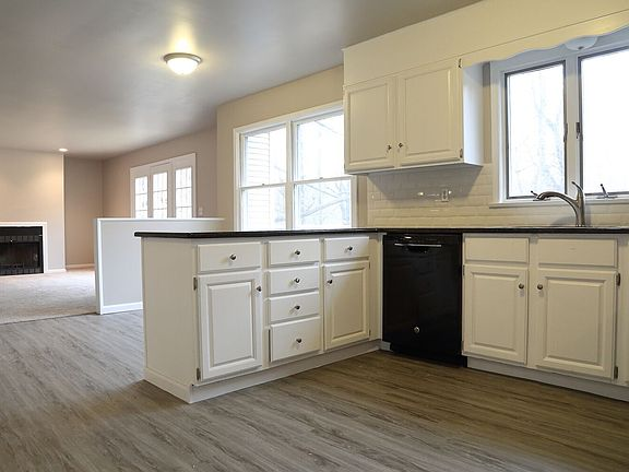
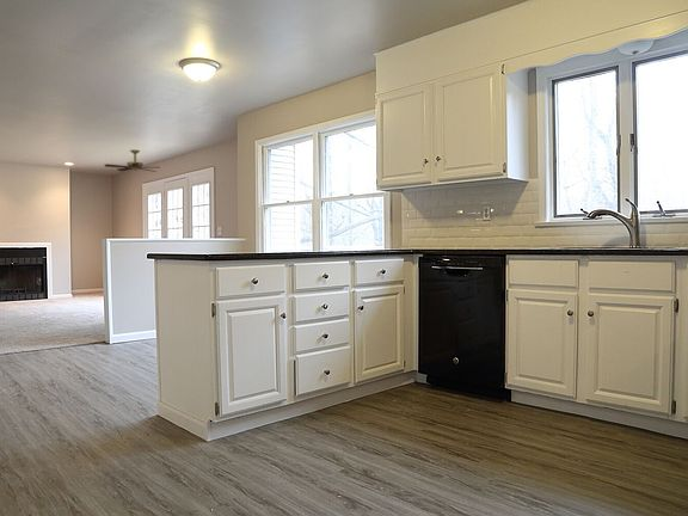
+ ceiling fan (134, 159)
